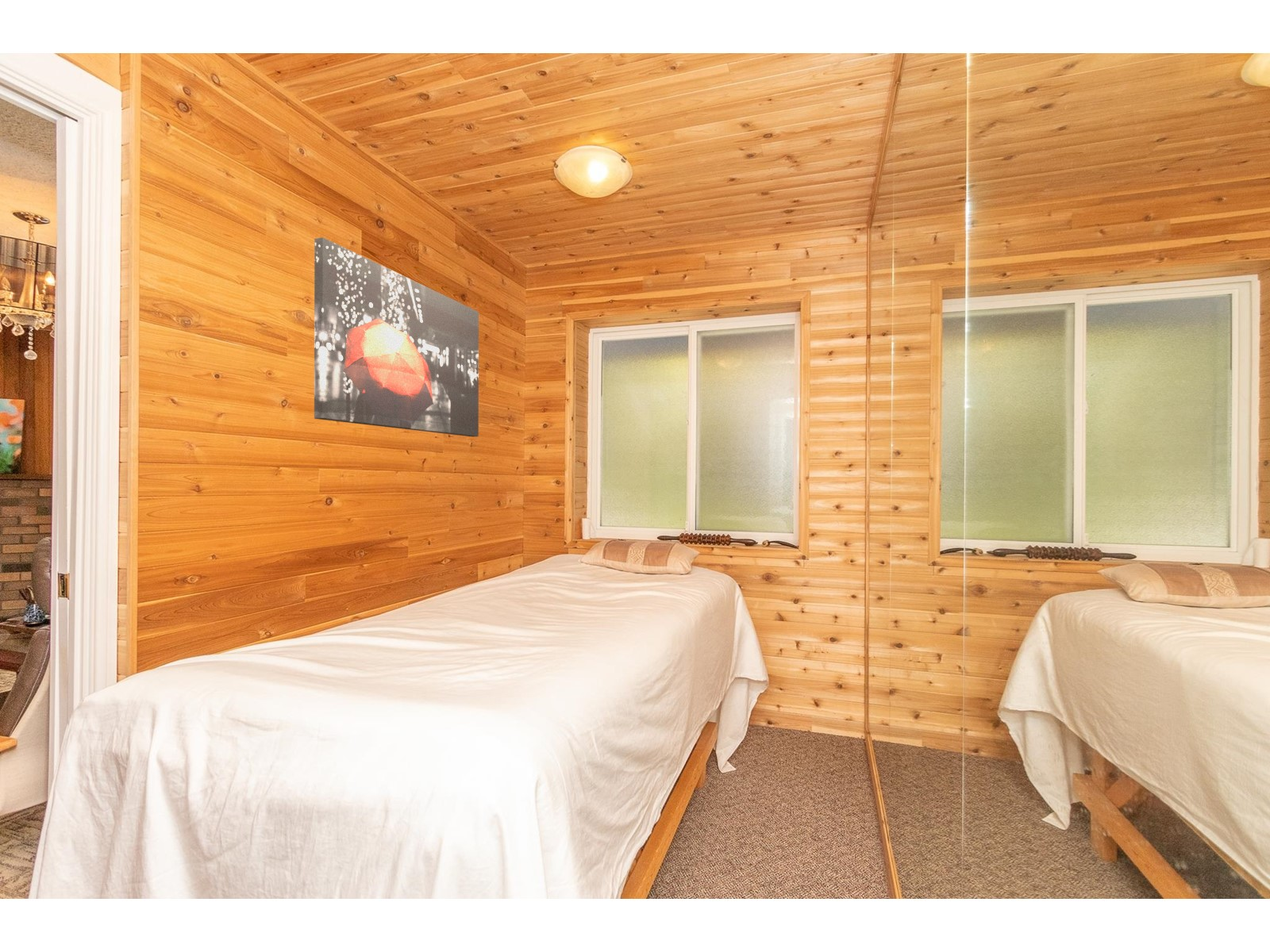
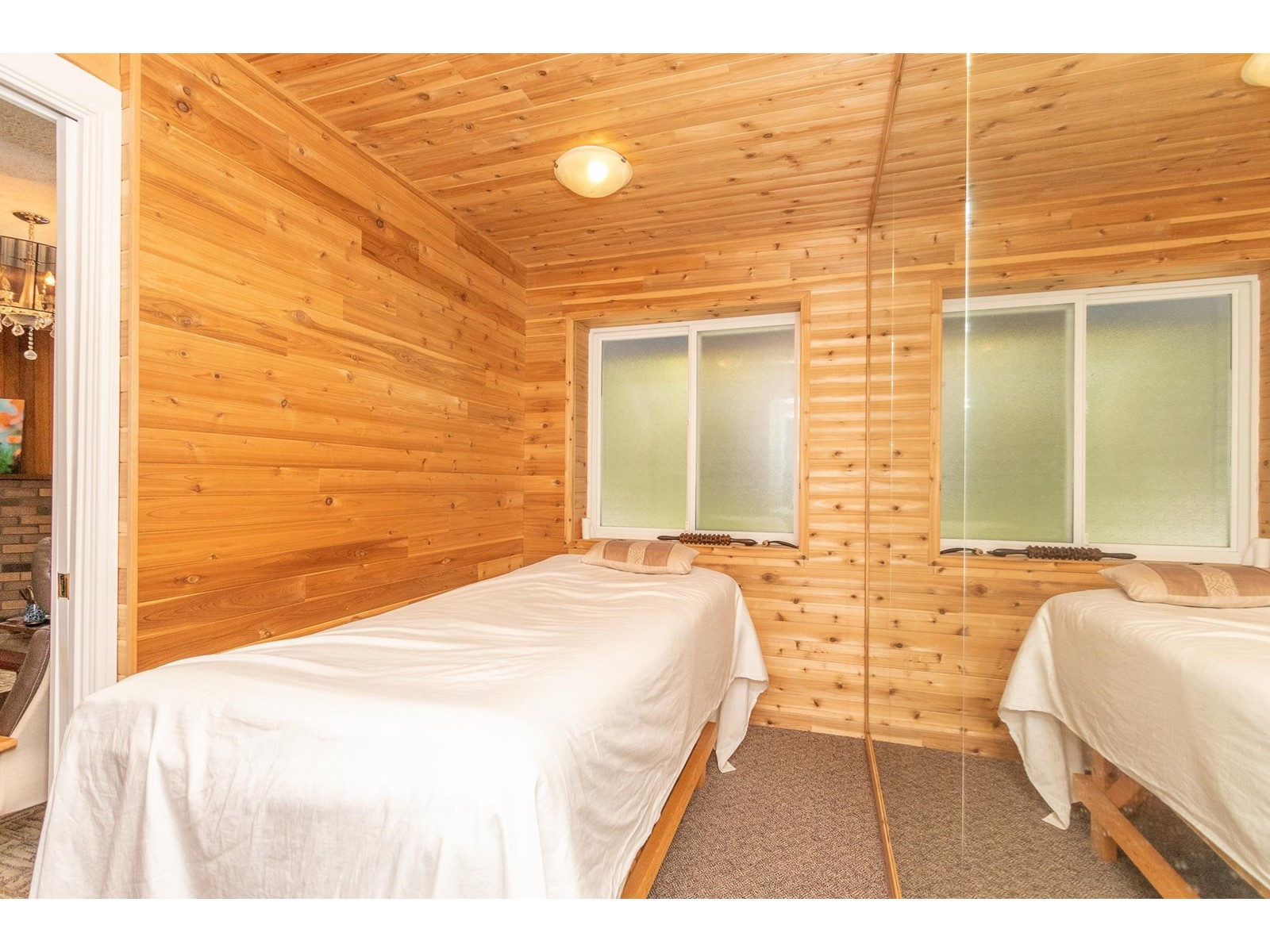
- wall art (411, 355)
